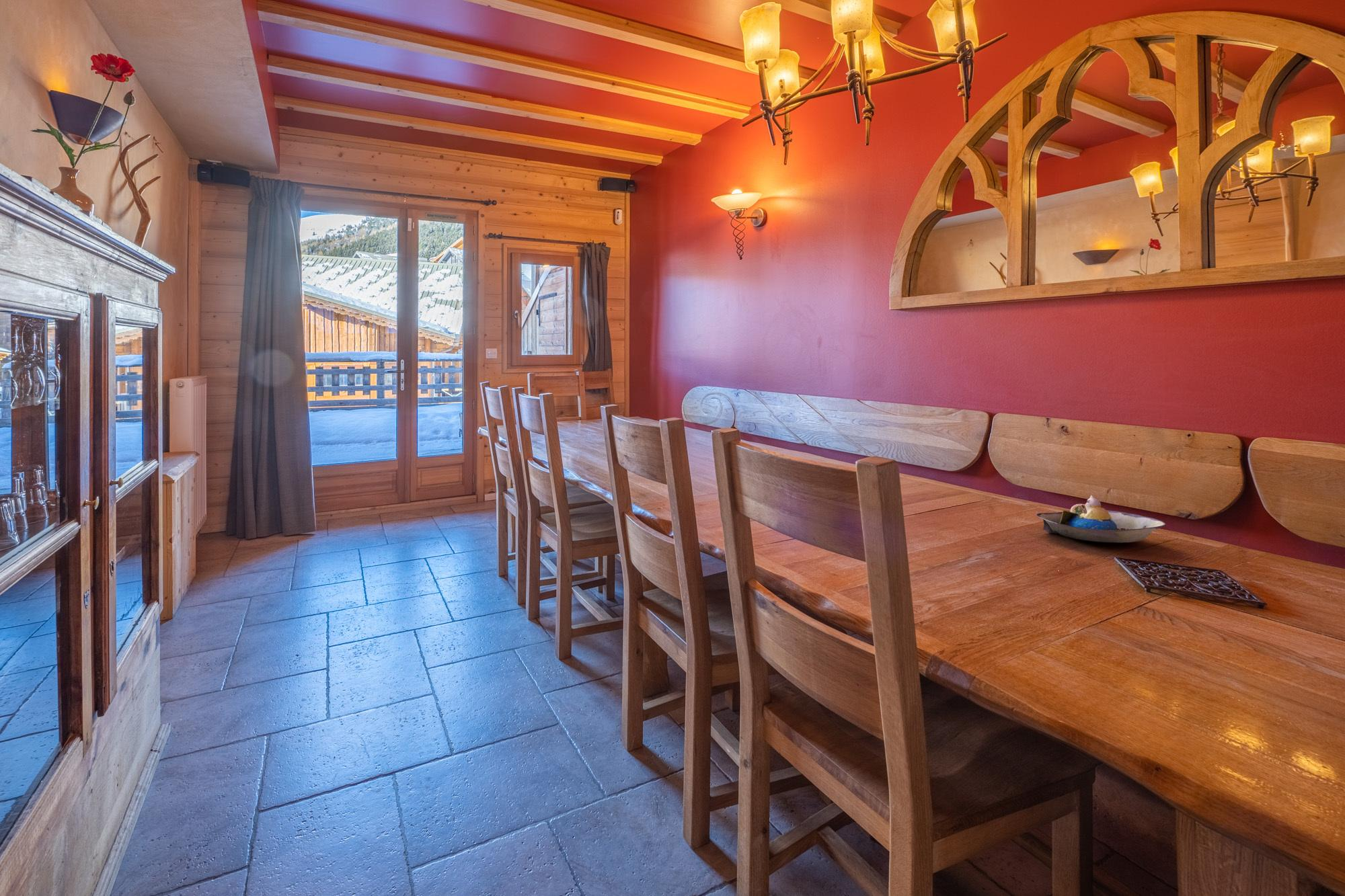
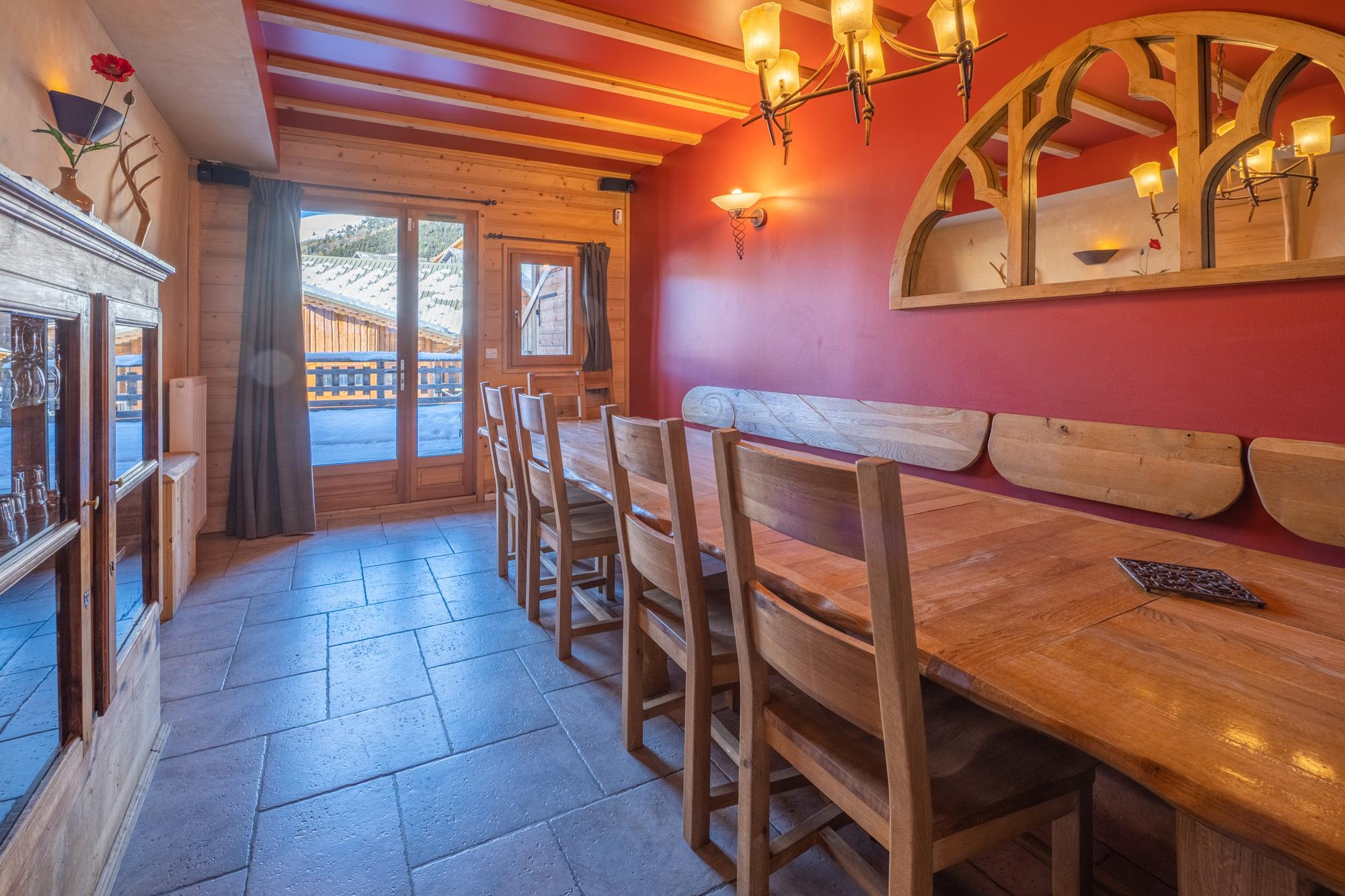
- decorative bowl (1082, 516)
